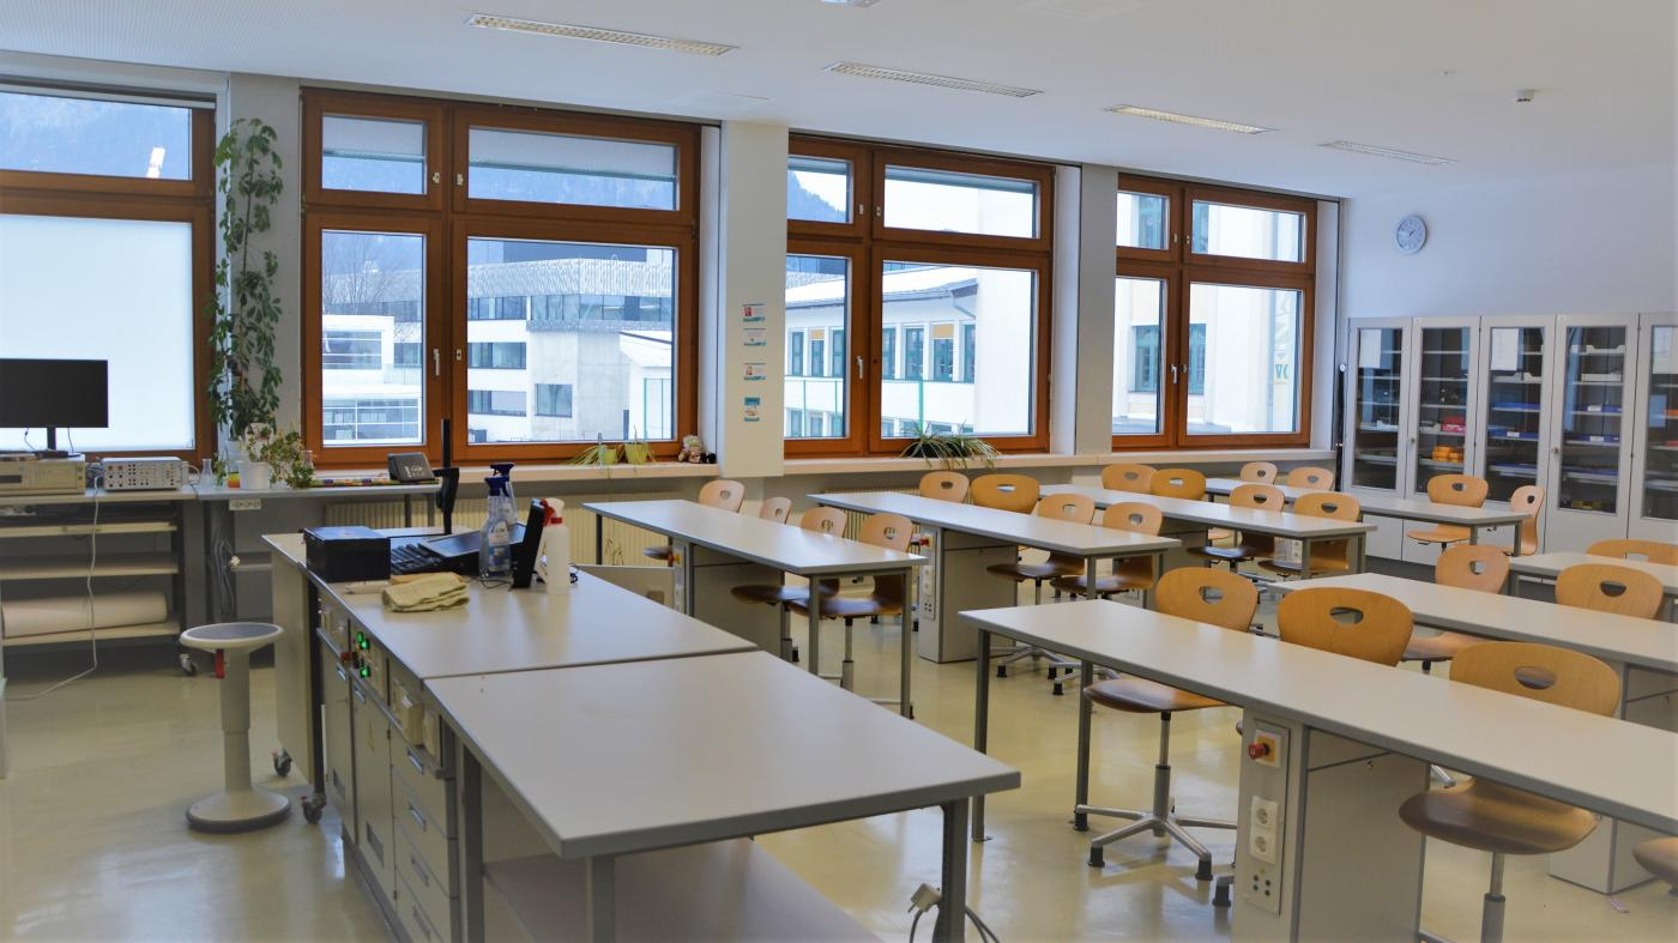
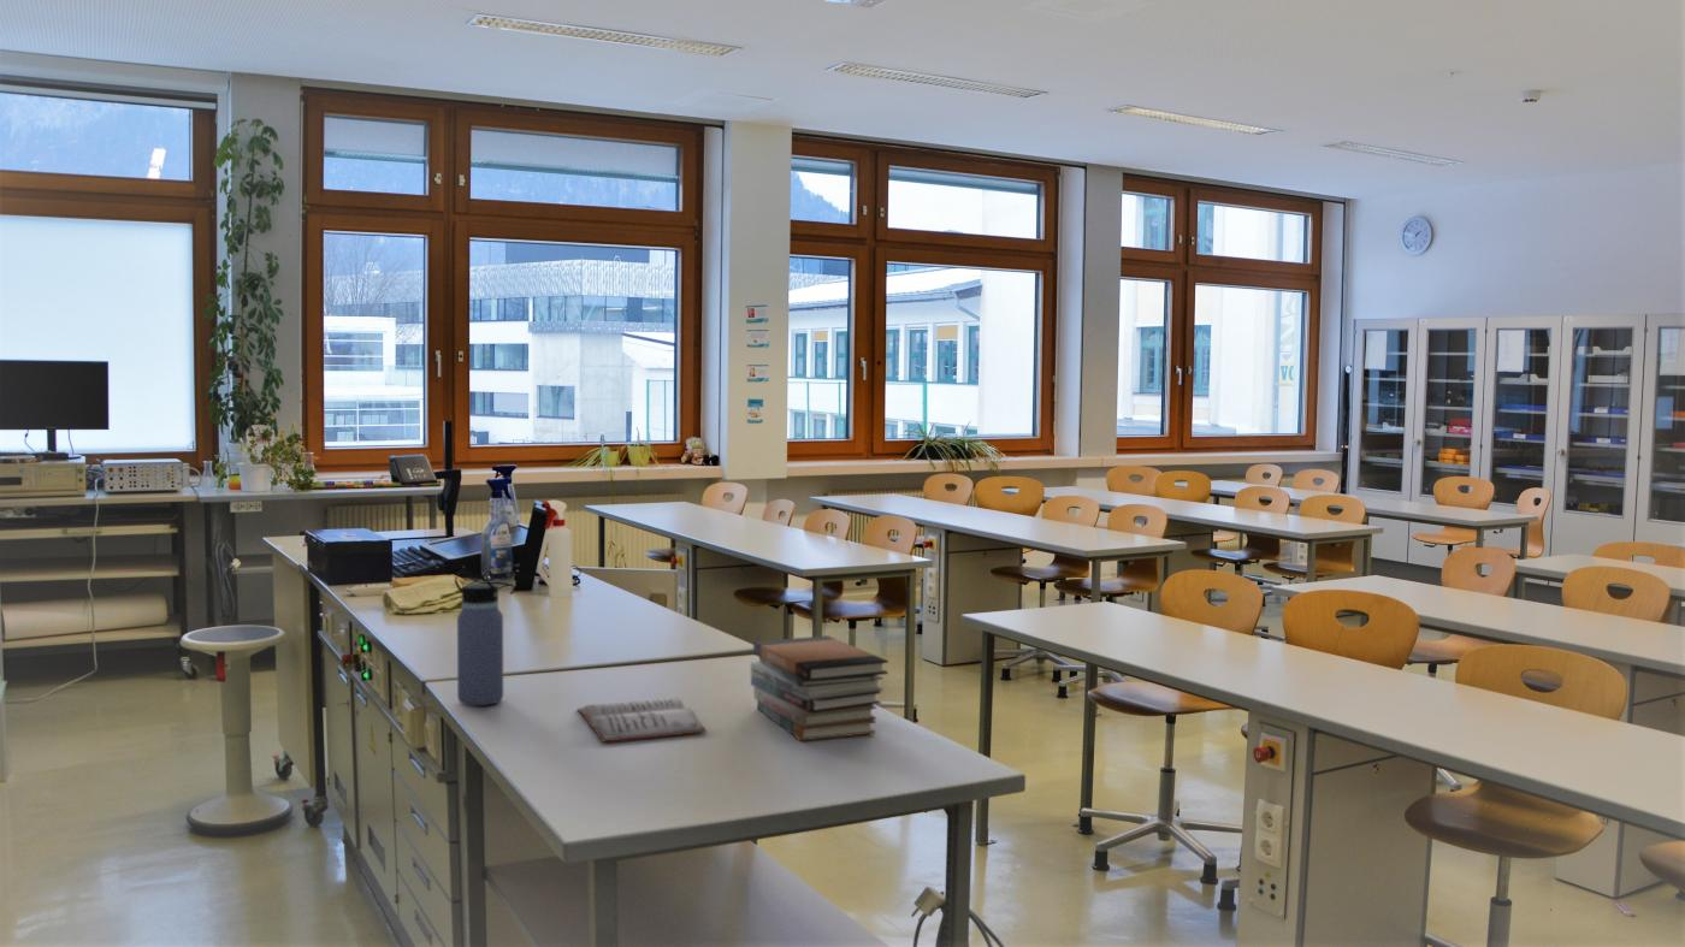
+ book stack (815, 685)
+ water bottle (479, 634)
+ diary (639, 714)
